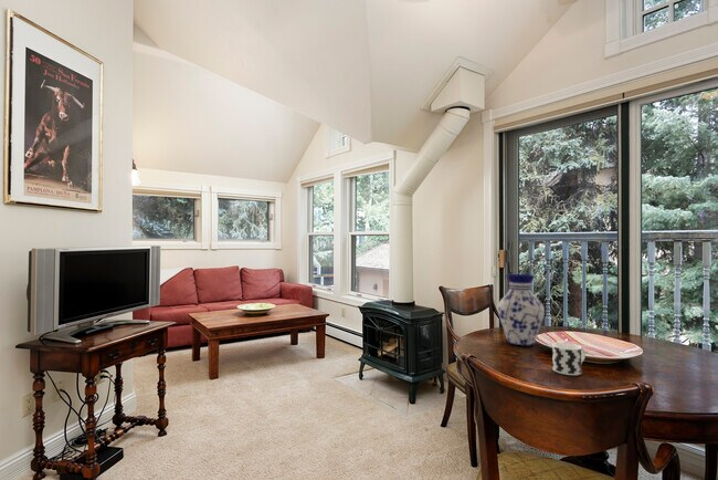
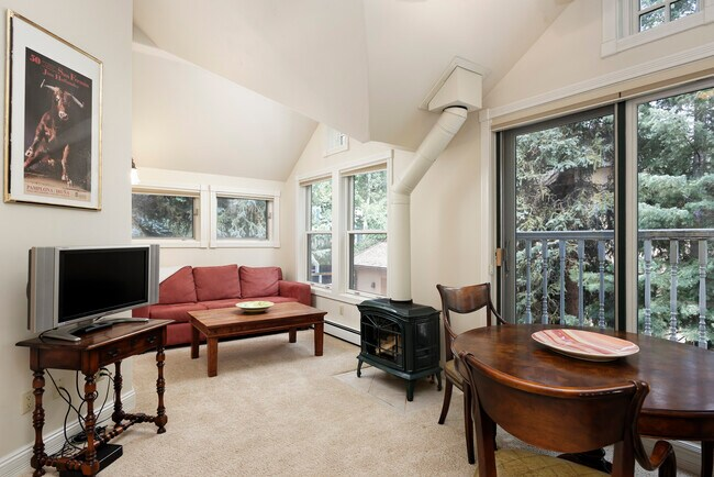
- cup (570, 357)
- vase (520, 309)
